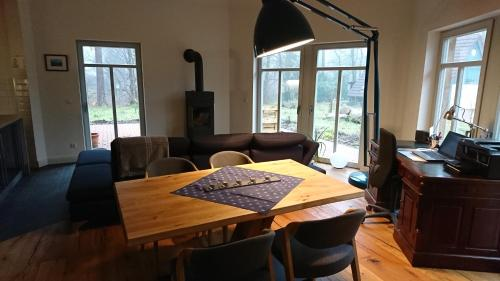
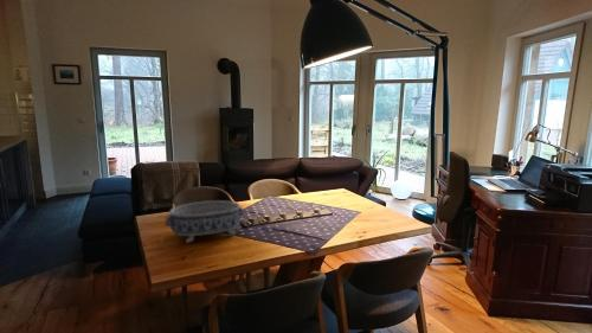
+ decorative bowl (206, 219)
